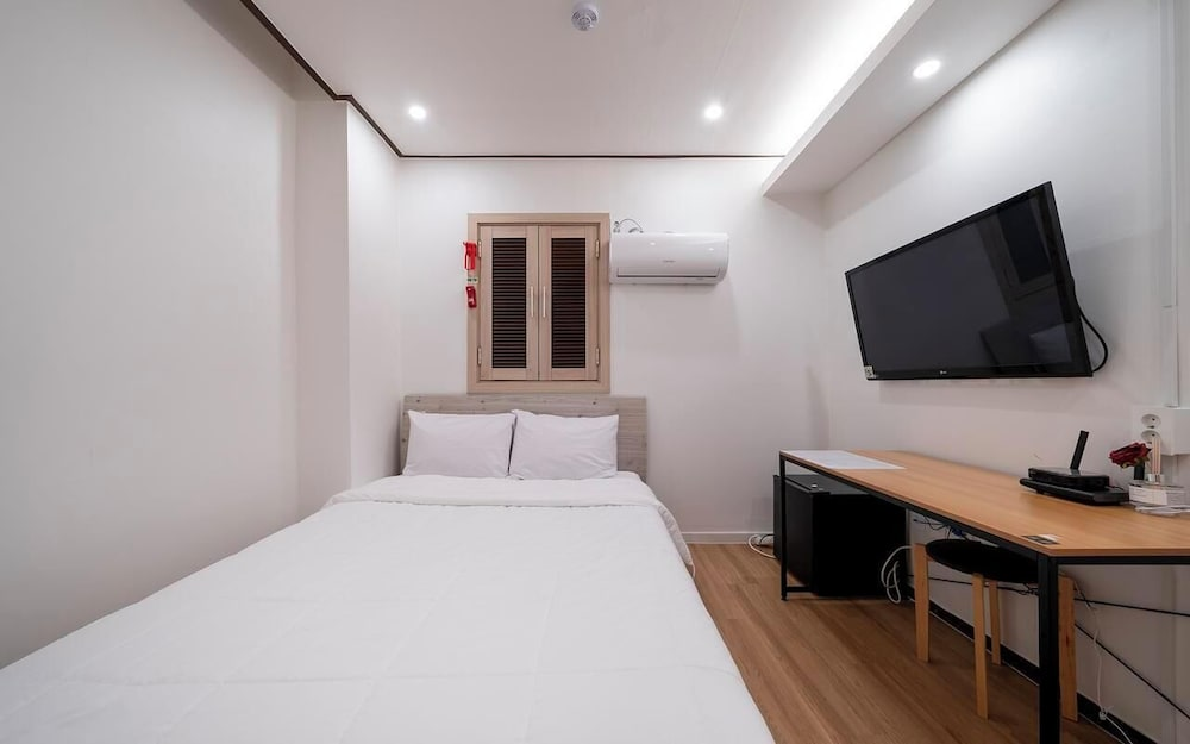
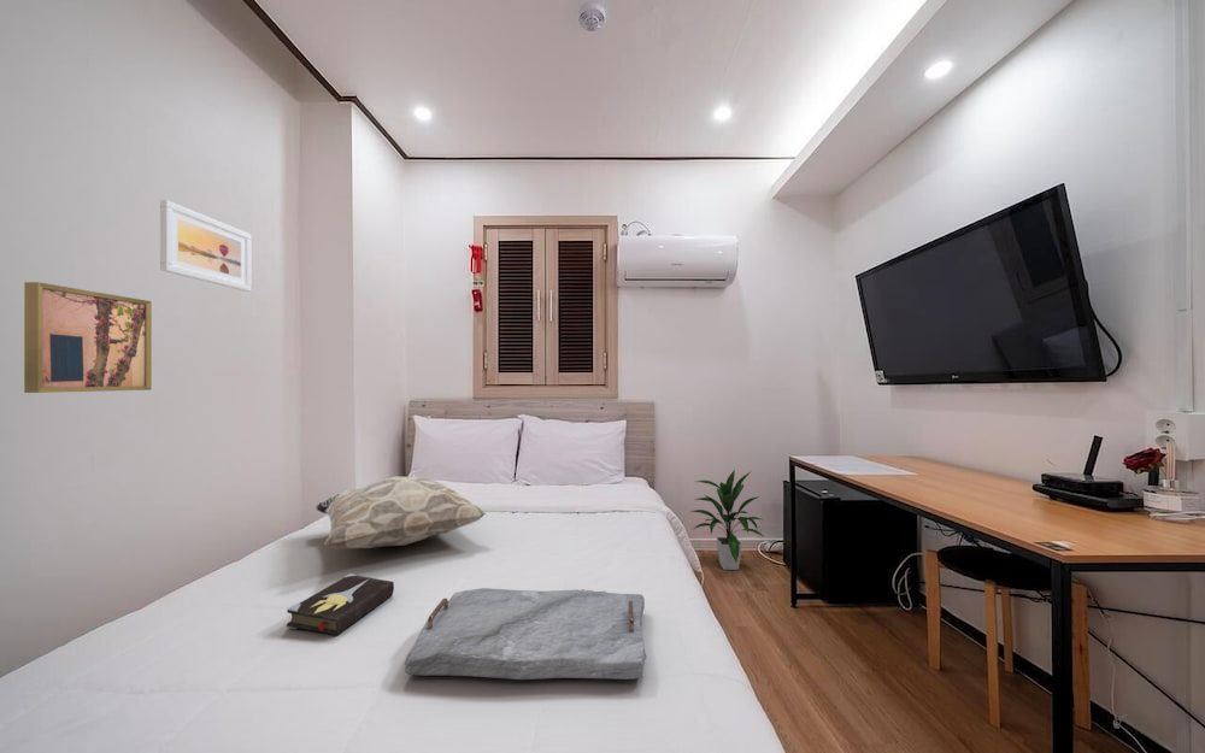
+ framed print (210, 249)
+ indoor plant (727, 518)
+ hardback book (343, 600)
+ decorative pillow (398, 510)
+ serving tray (539, 616)
+ wall art (94, 341)
